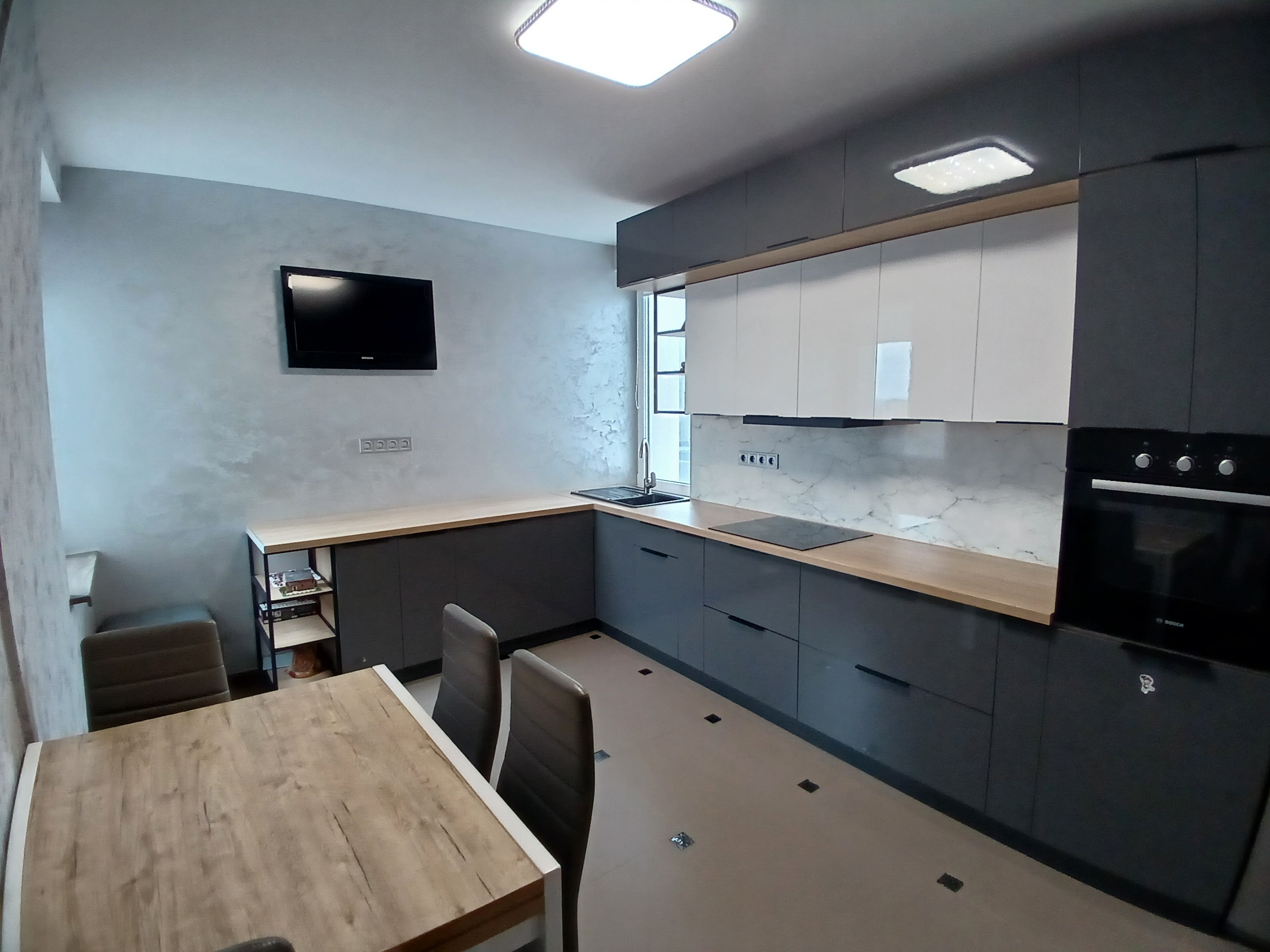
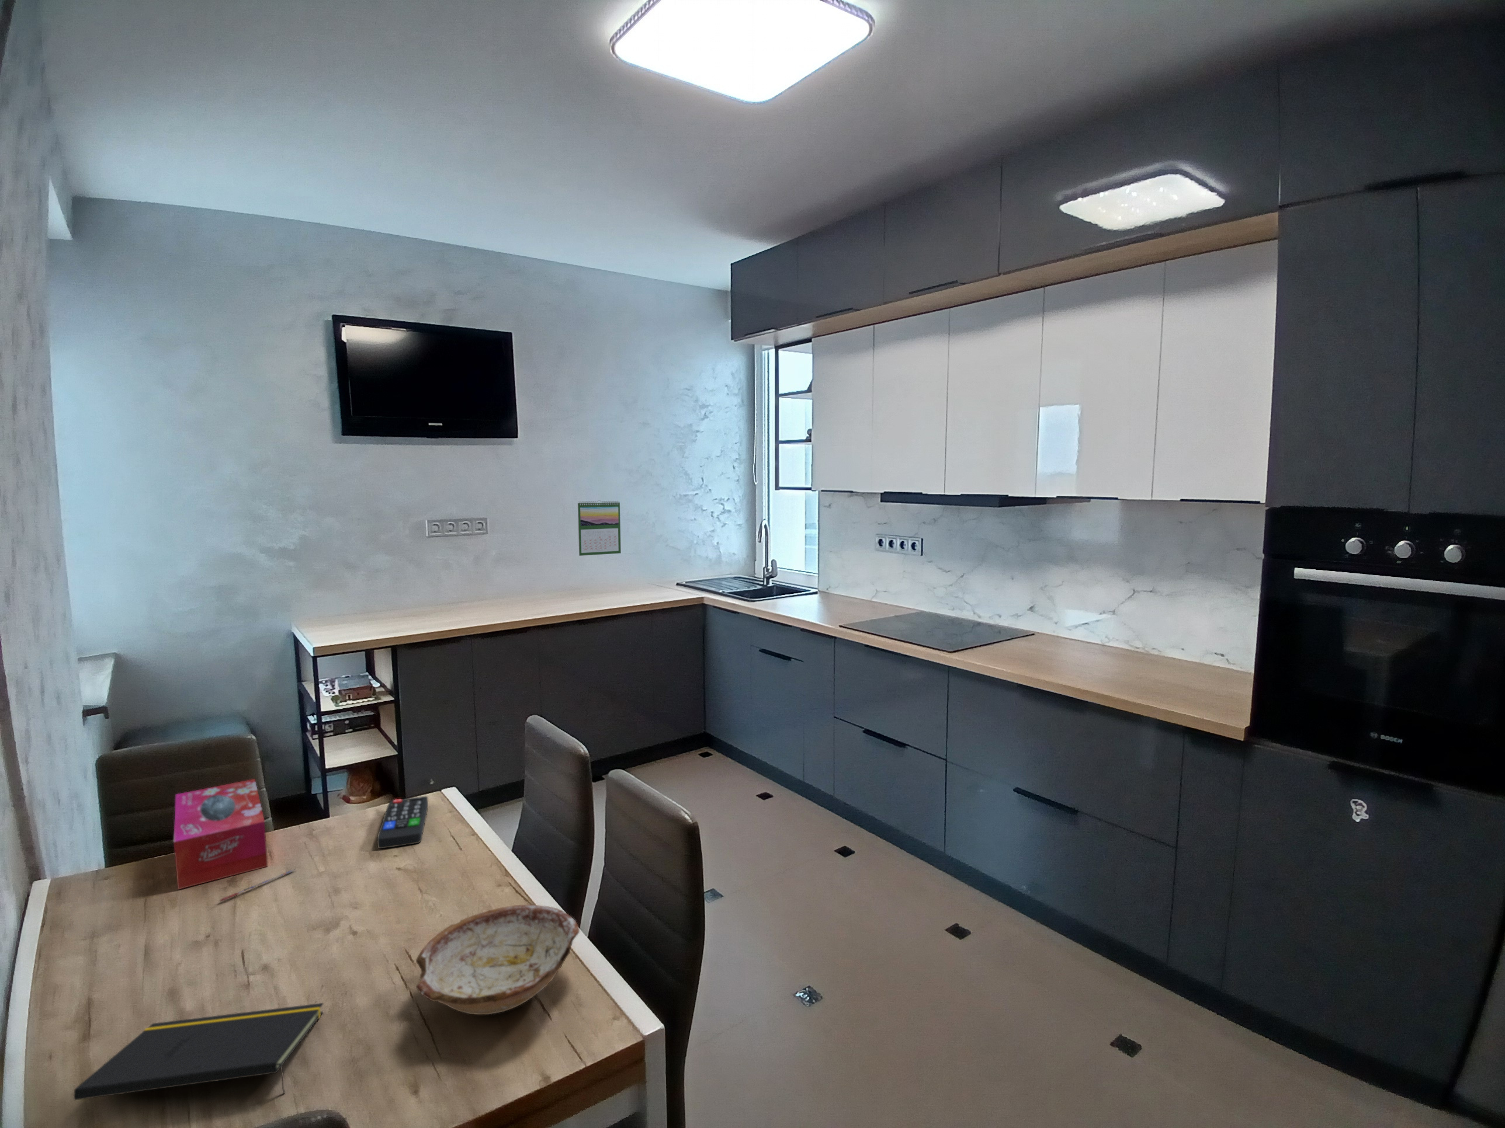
+ calendar (600, 527)
+ remote control (404, 820)
+ tissue box (219, 828)
+ bowl (497, 967)
+ notepad (210, 1047)
+ pen (258, 885)
